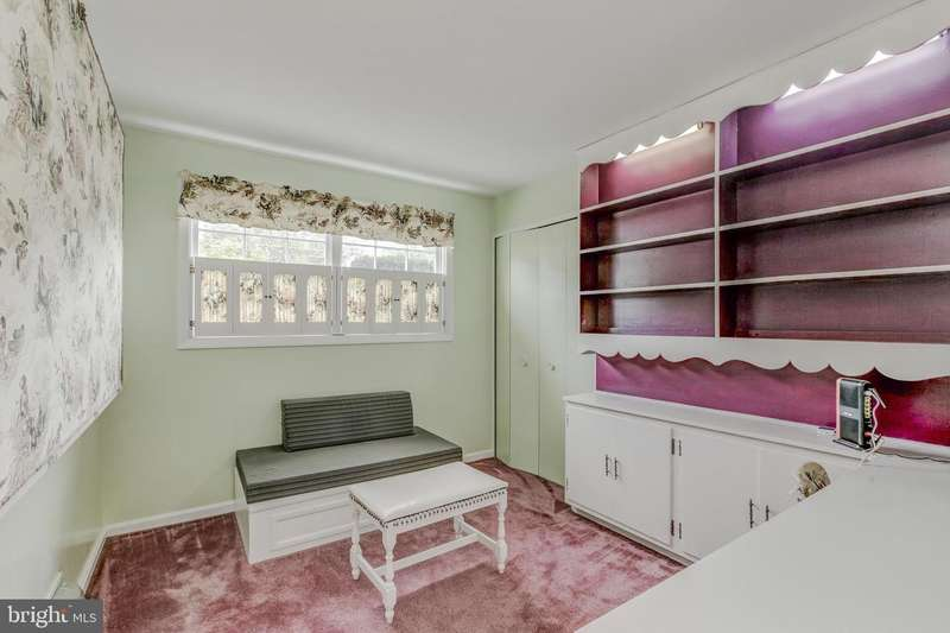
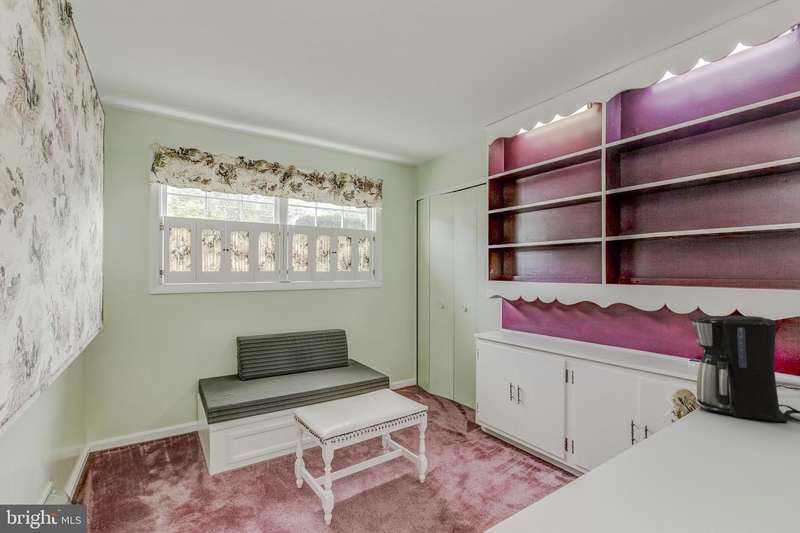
+ coffee maker (748, 366)
